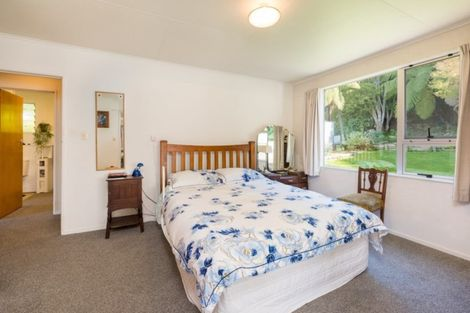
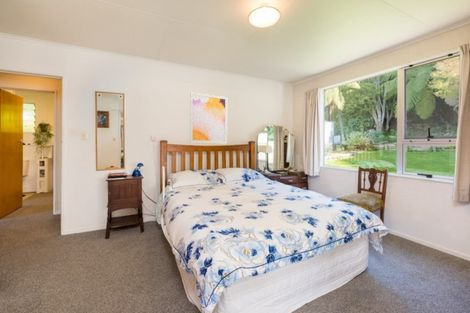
+ wall art (209, 119)
